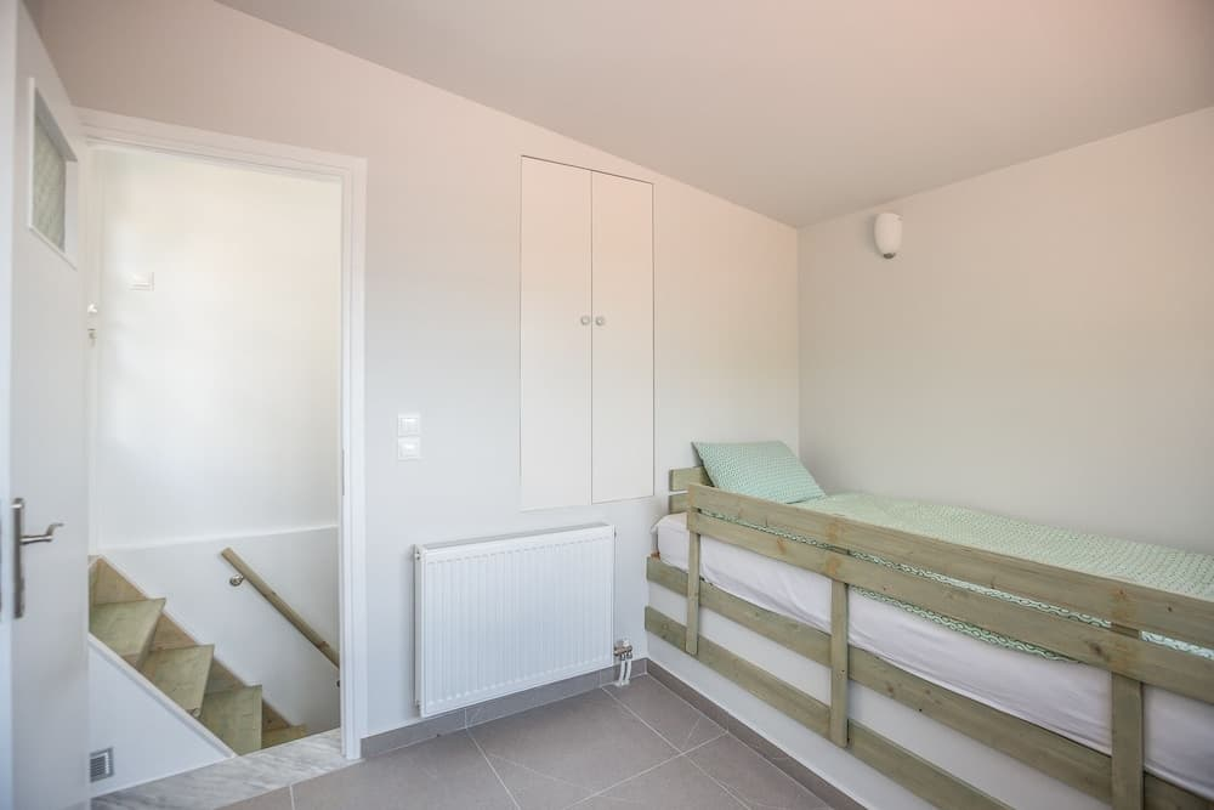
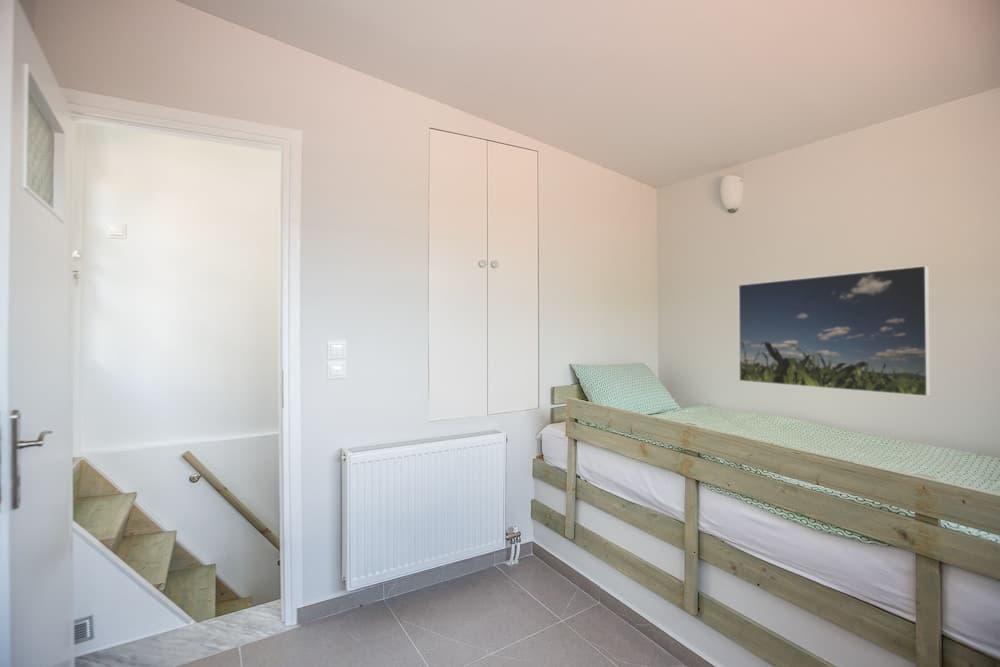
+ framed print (819, 332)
